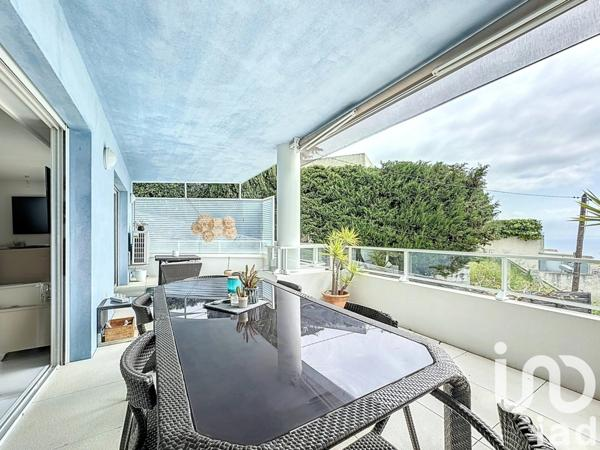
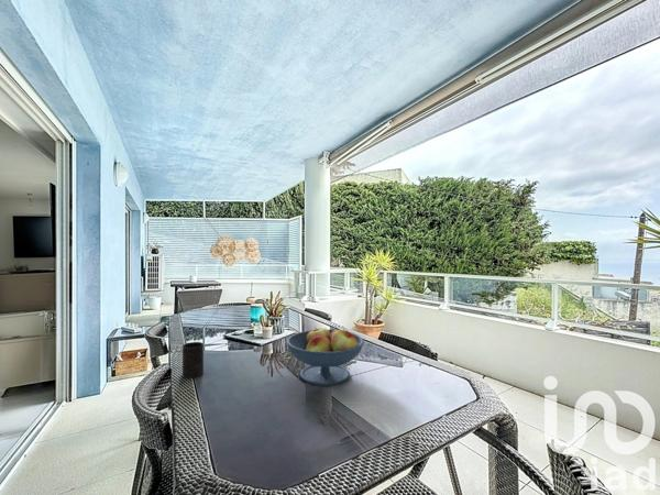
+ cup (193, 359)
+ fruit bowl (324, 351)
